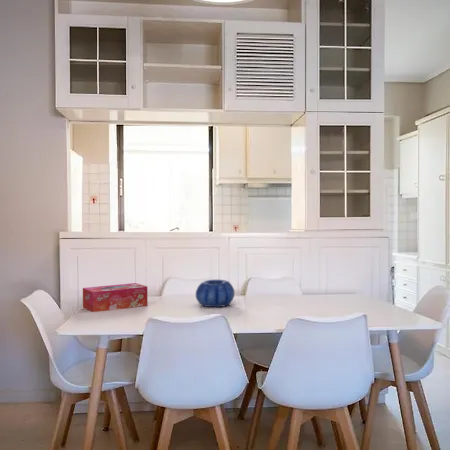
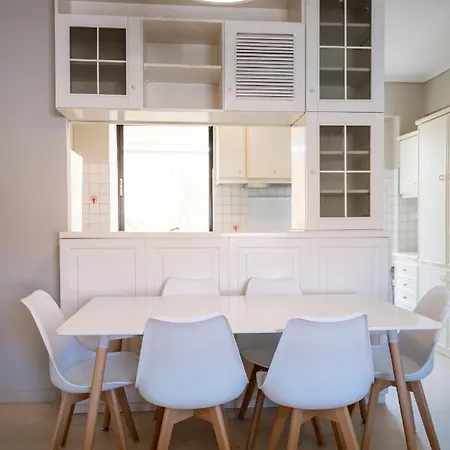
- tissue box (115, 296)
- decorative bowl (215, 292)
